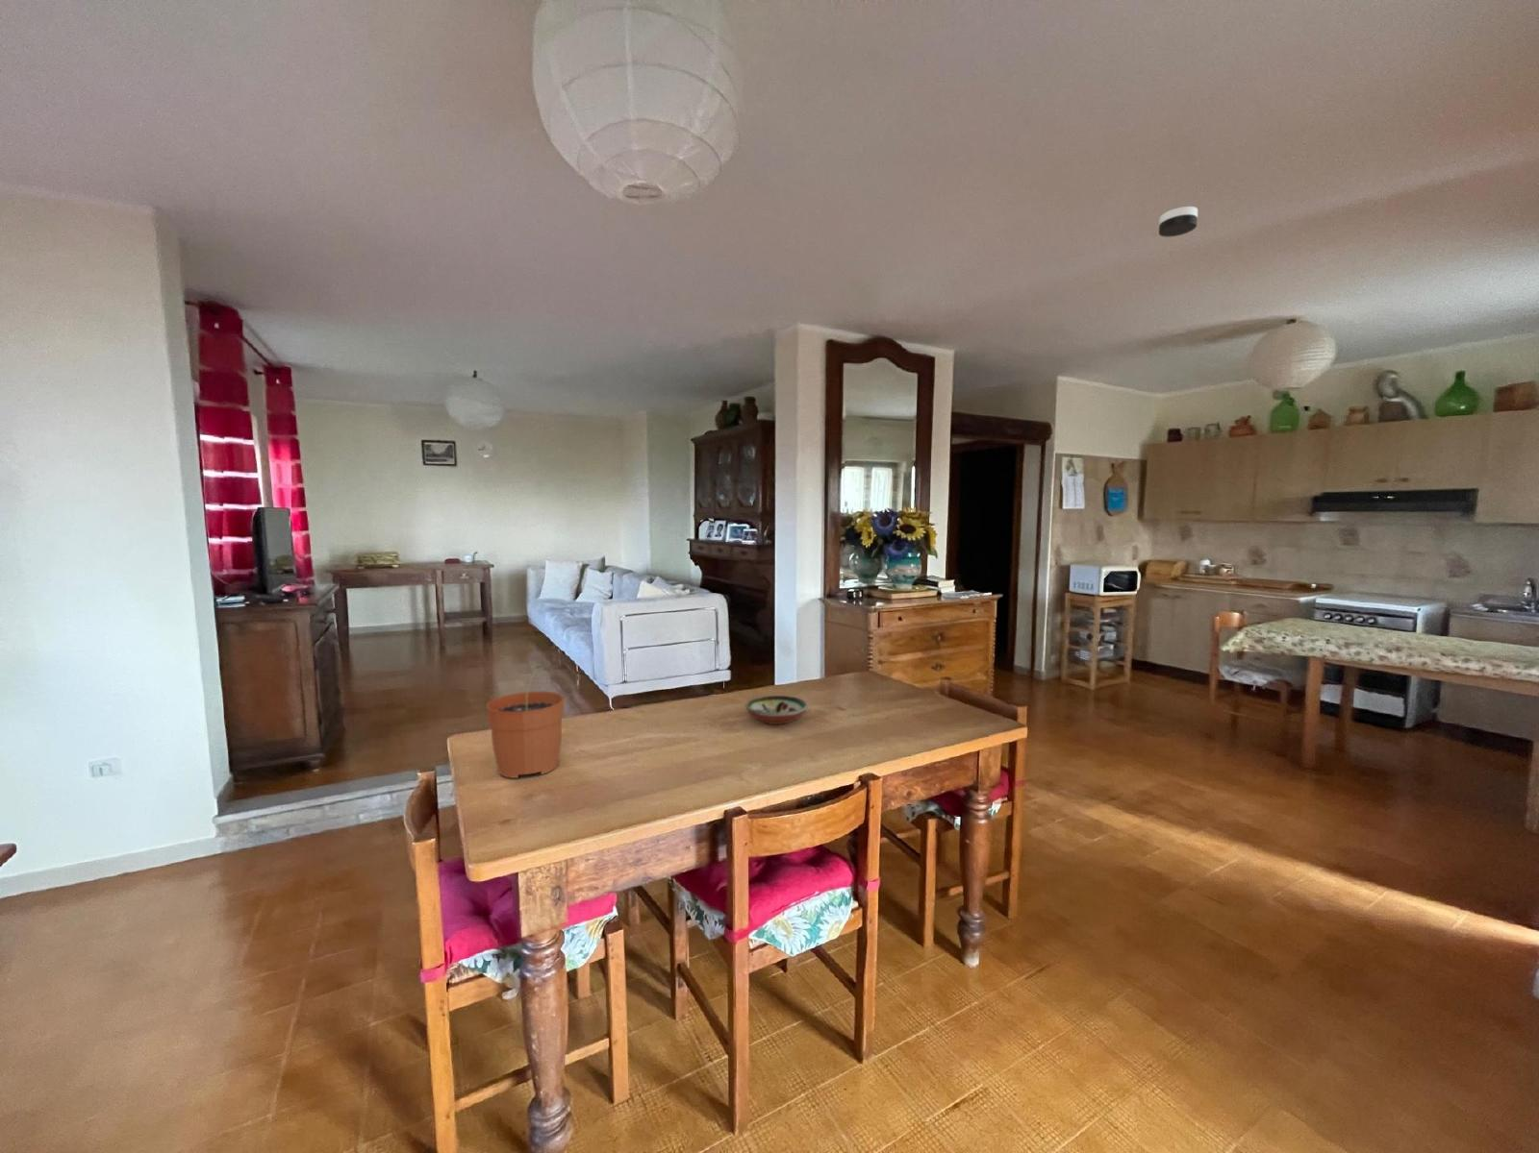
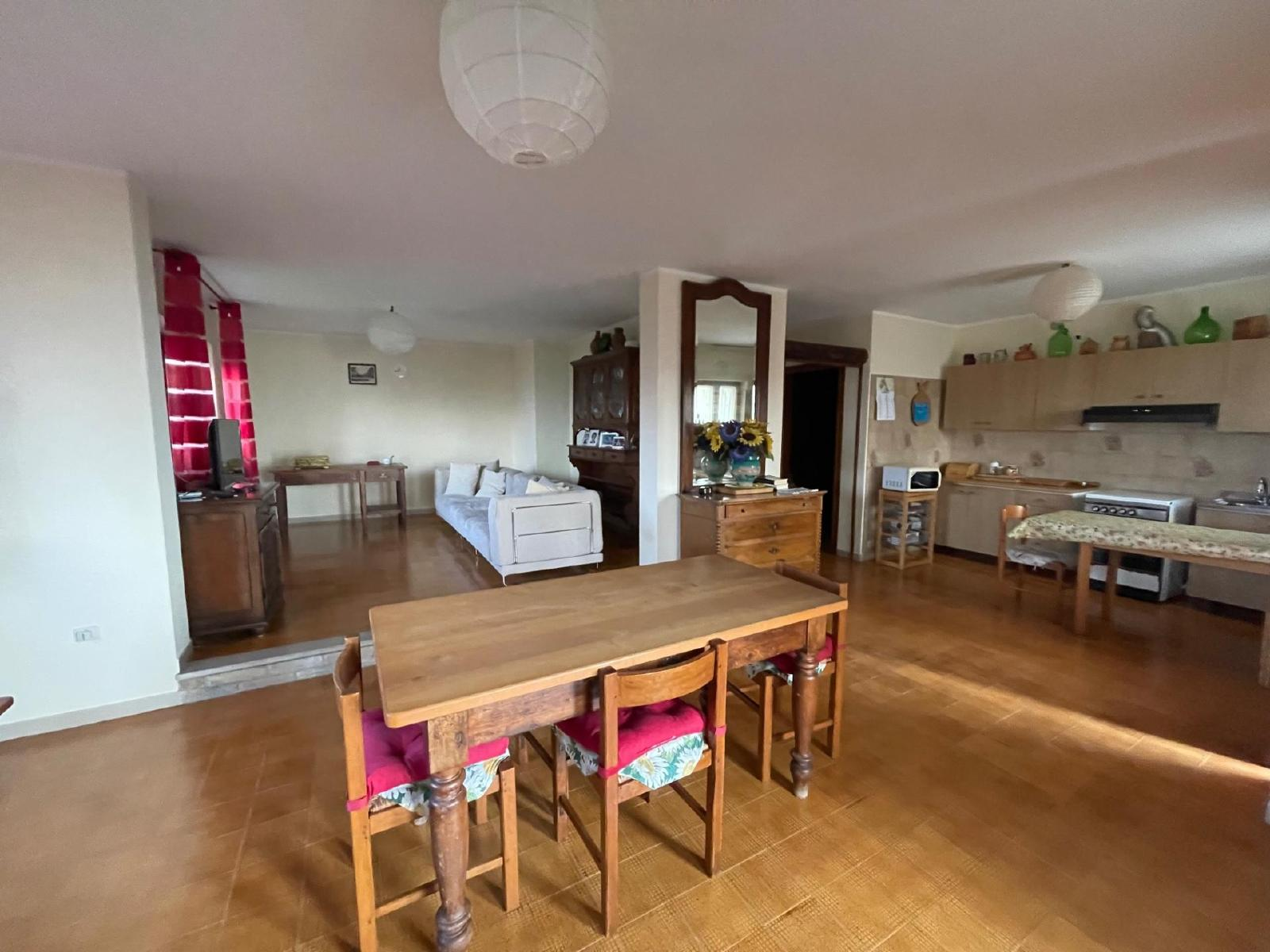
- decorative bowl (777, 711)
- plant pot (526, 717)
- smoke detector (1178, 222)
